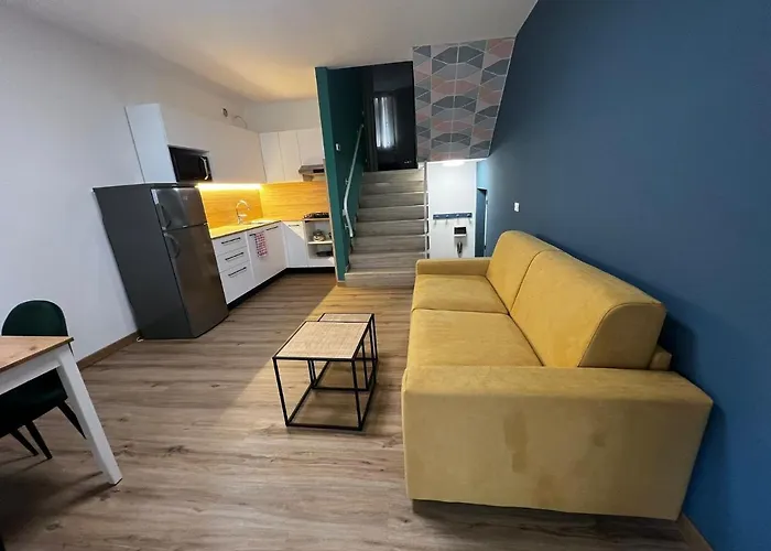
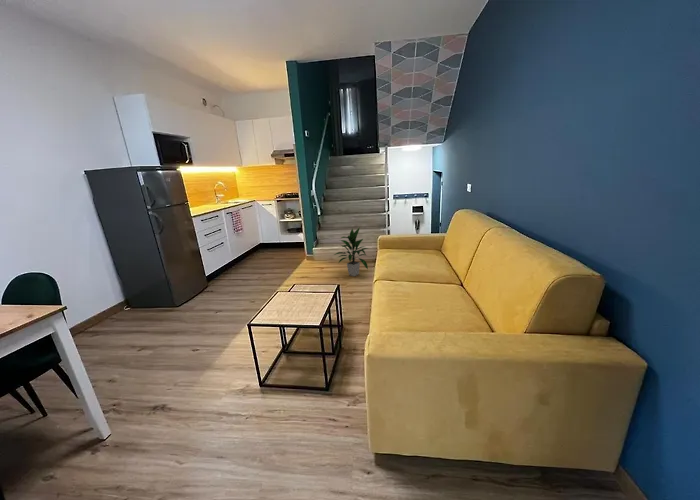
+ indoor plant (353, 252)
